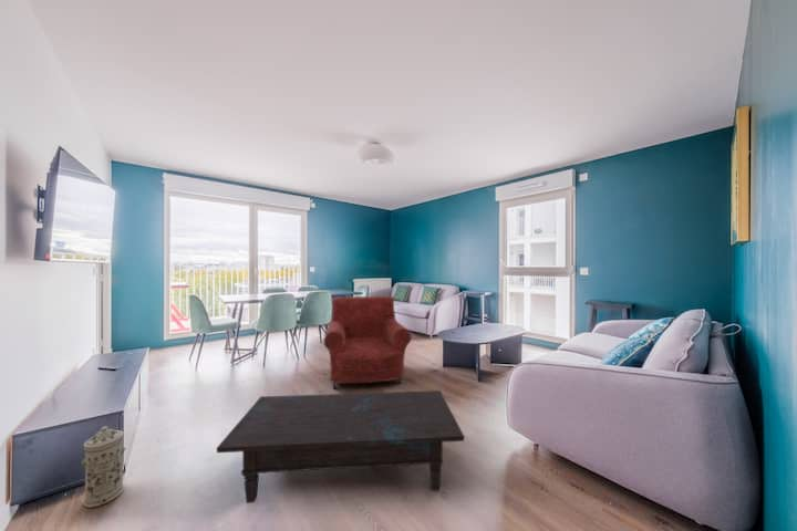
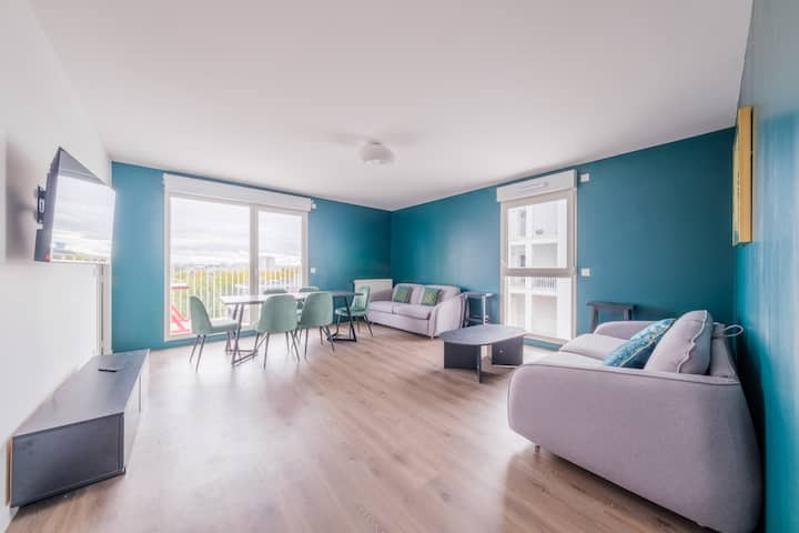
- armchair (365, 337)
- coffee table (349, 439)
- water filter (104, 461)
